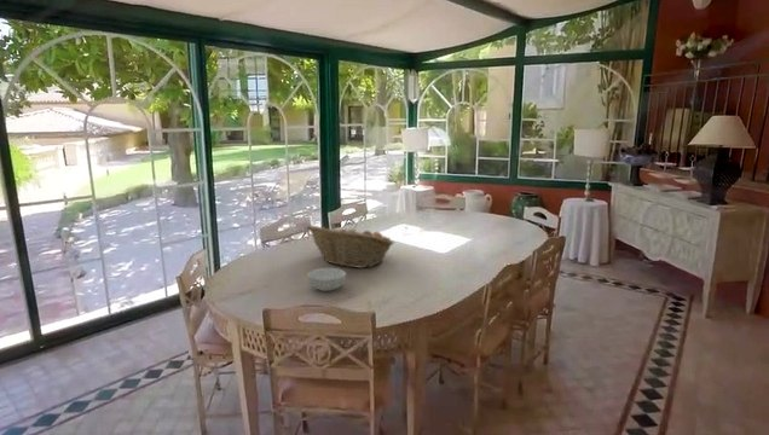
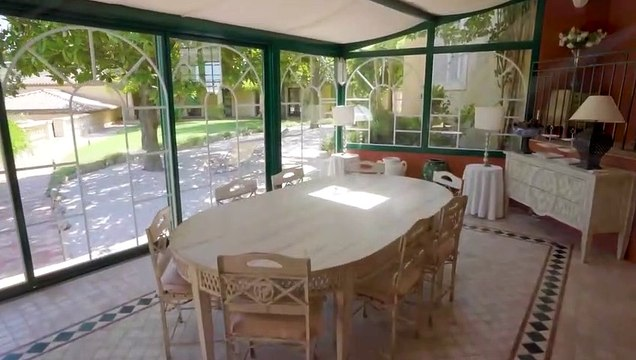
- fruit basket (349, 240)
- cereal bowl (326, 280)
